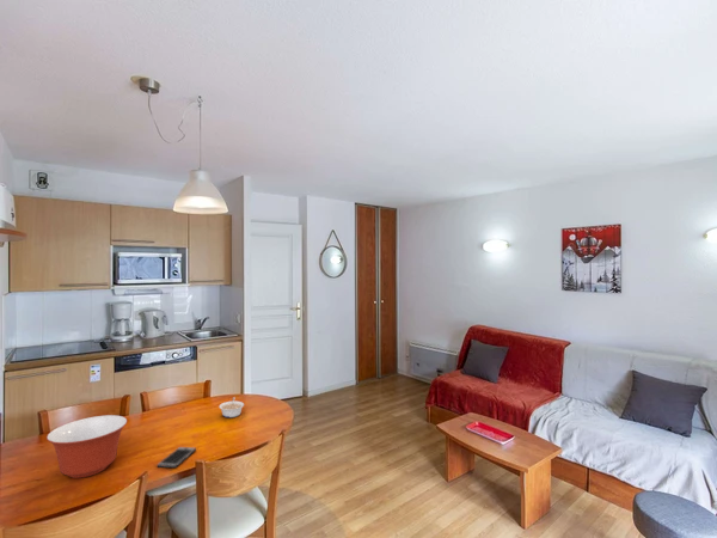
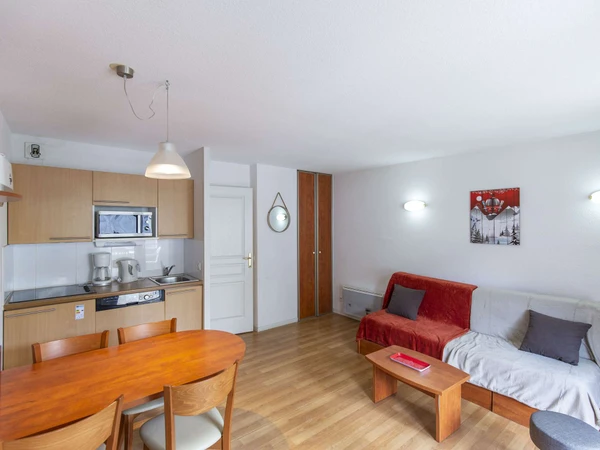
- smartphone (177, 457)
- mixing bowl (88, 447)
- legume (231, 408)
